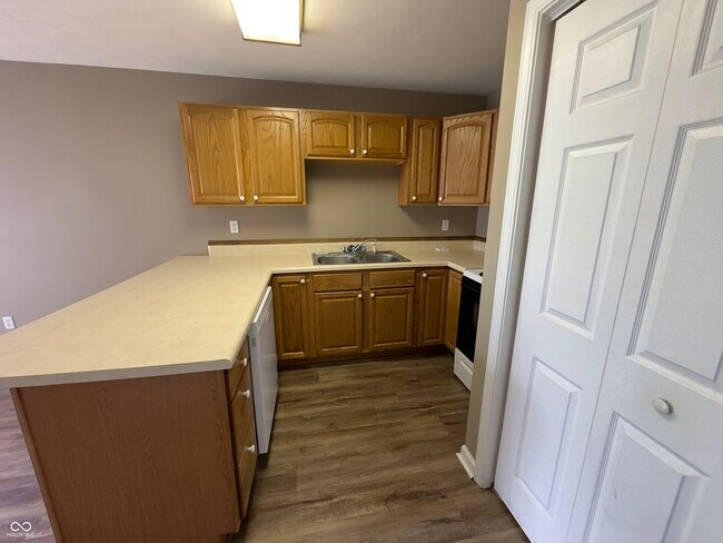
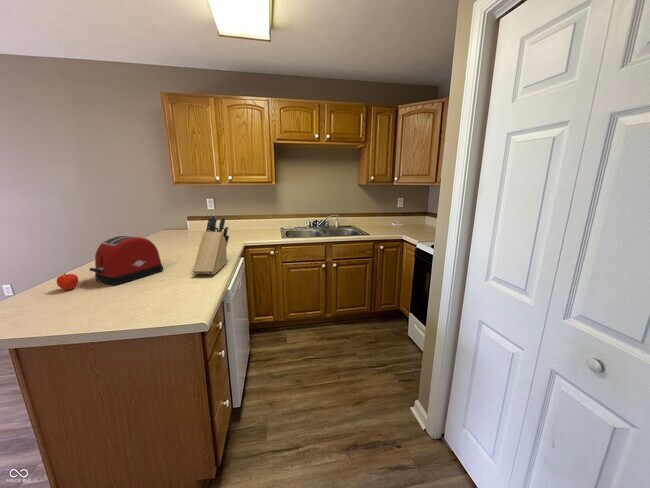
+ fruit (67, 281)
+ toaster (128, 256)
+ knife block (212, 242)
